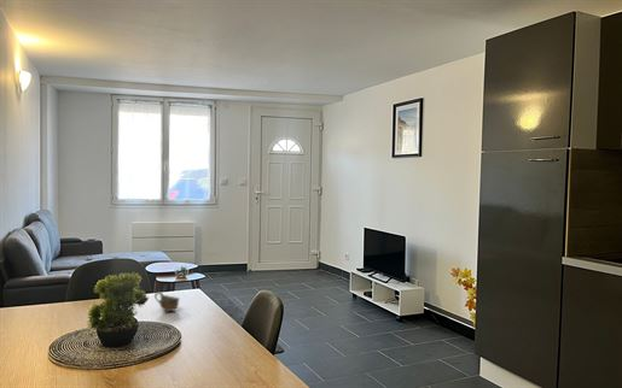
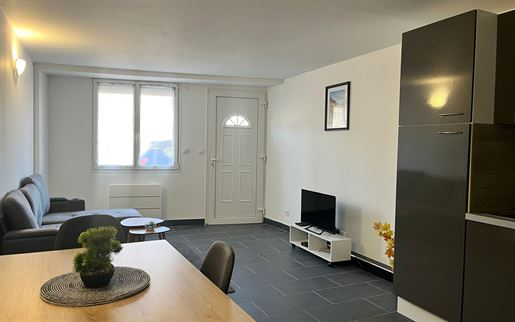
- cup (168, 300)
